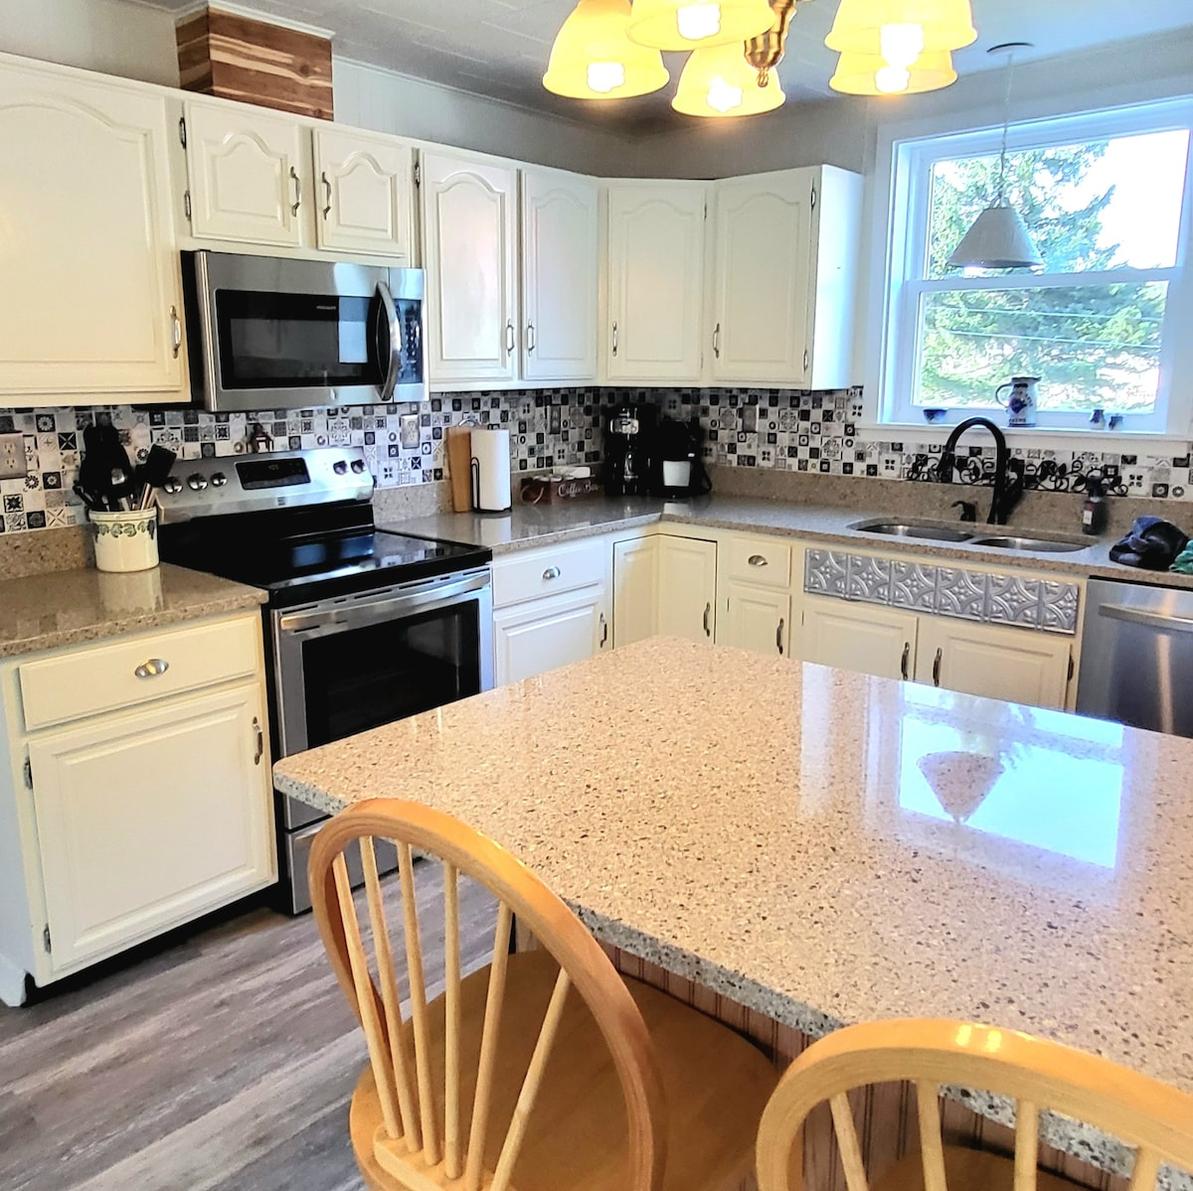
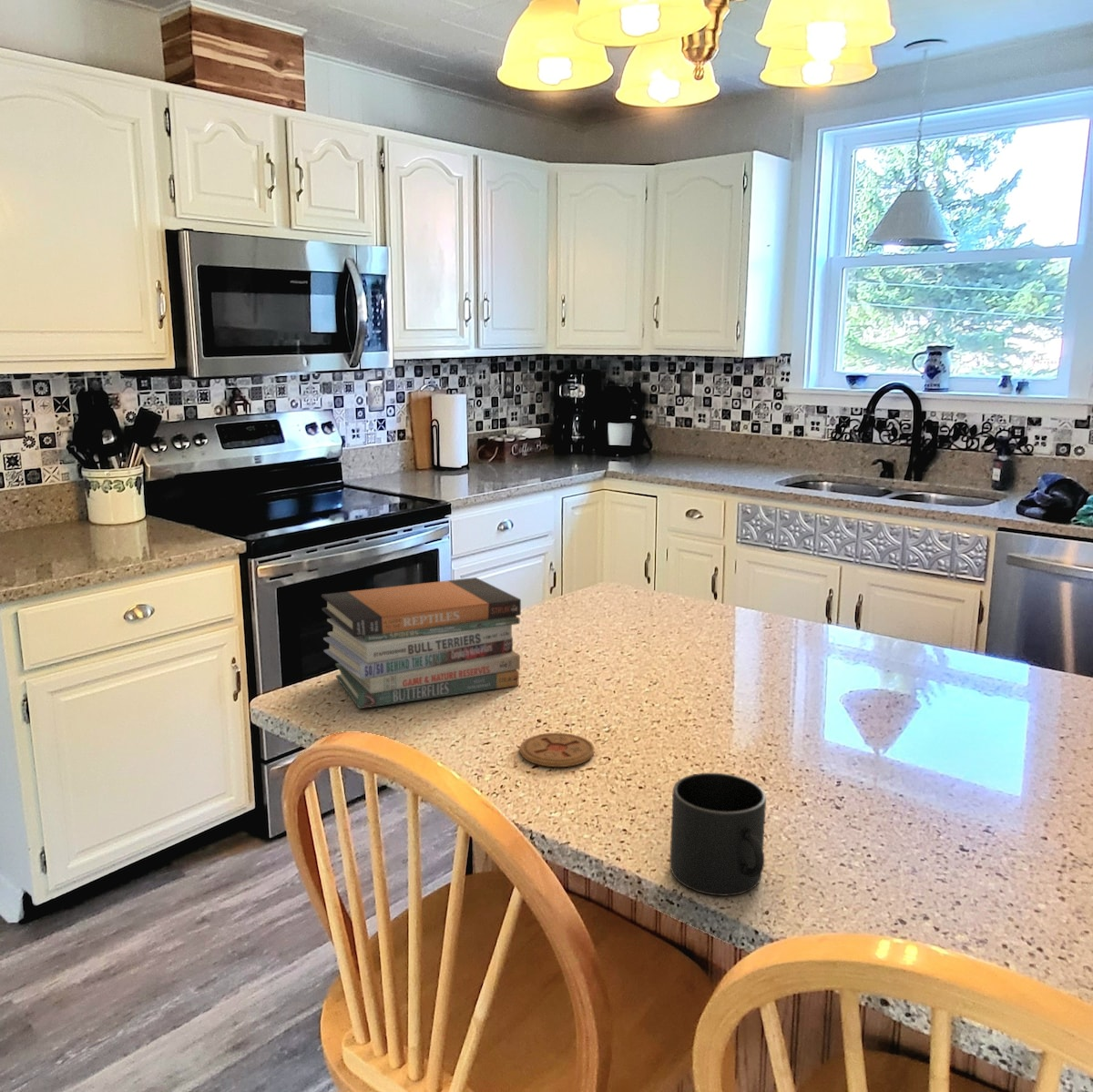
+ mug (724, 838)
+ book stack (421, 639)
+ coaster (557, 749)
